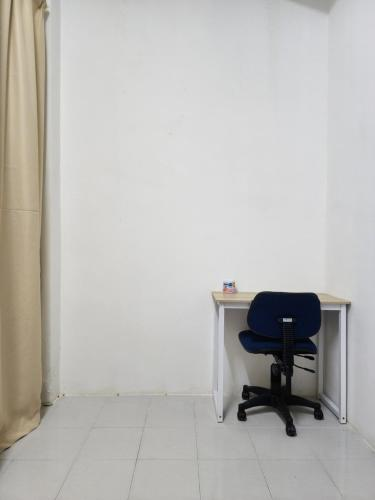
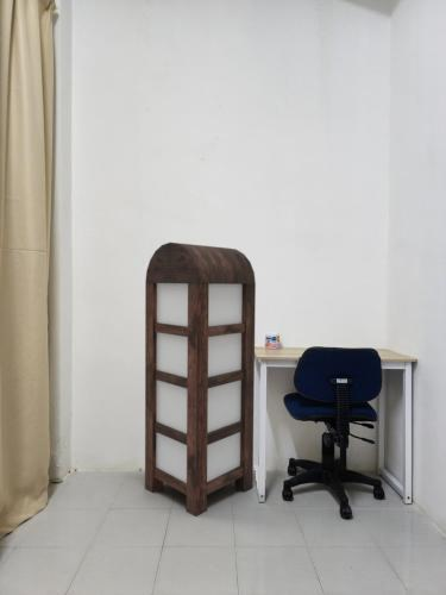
+ bookshelf (200, 368)
